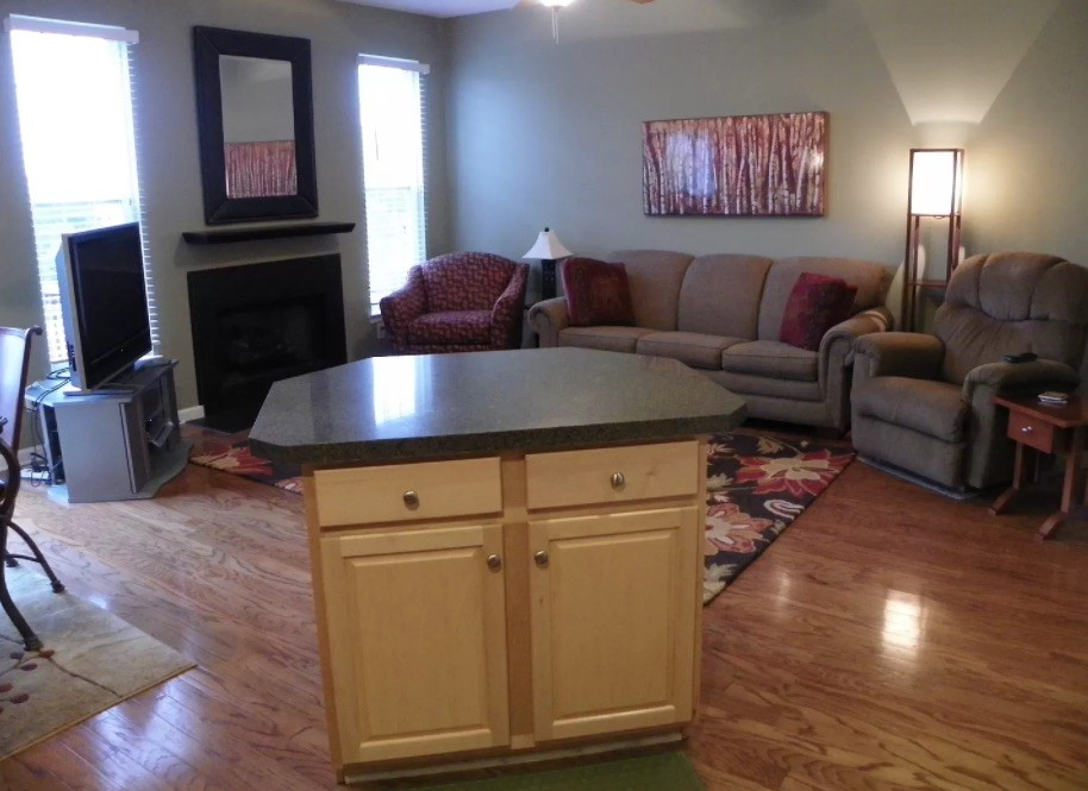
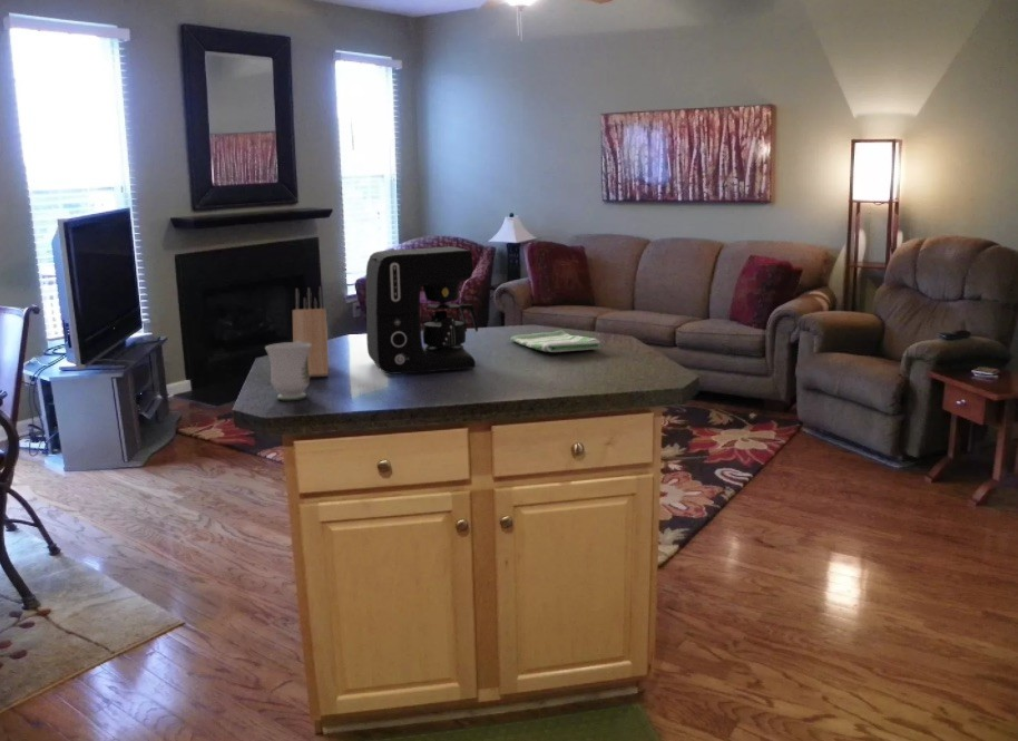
+ coffee maker (427, 308)
+ dish towel (555, 340)
+ knife block (310, 330)
+ mug (292, 370)
